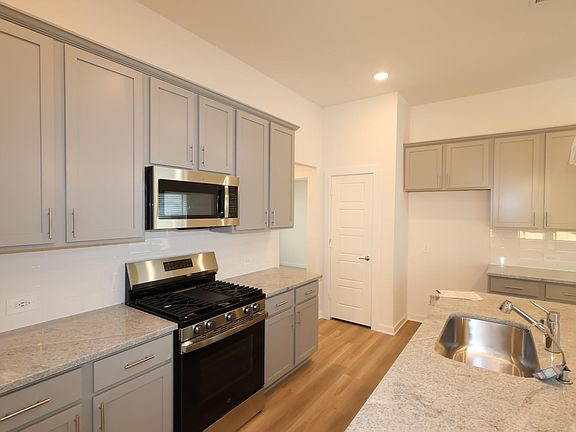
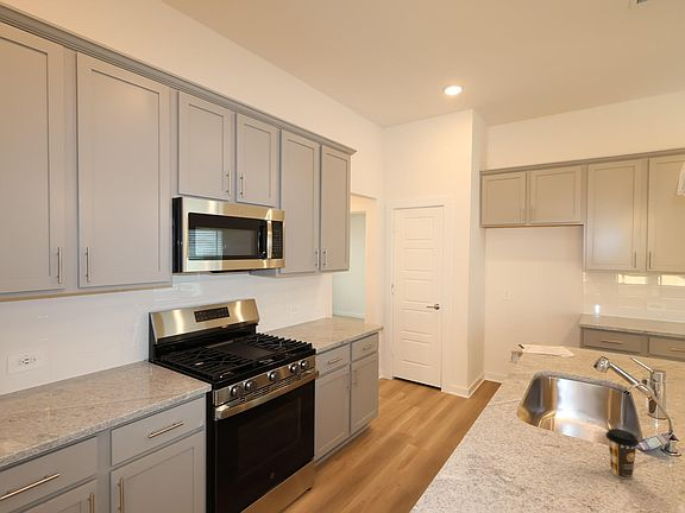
+ coffee cup (621, 454)
